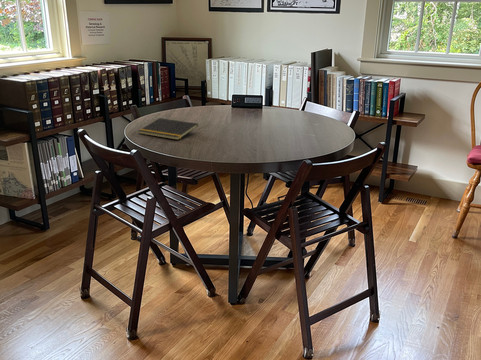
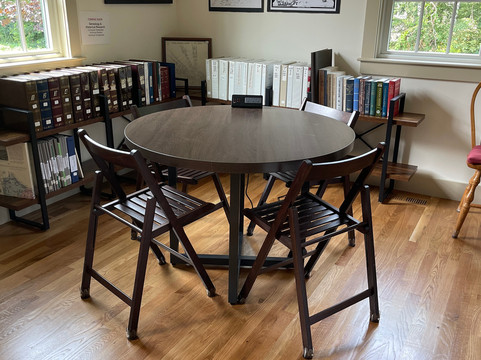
- notepad (168, 128)
